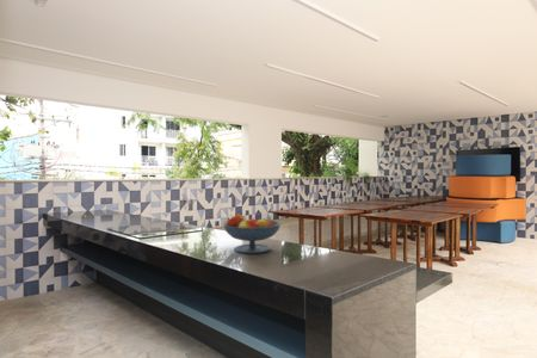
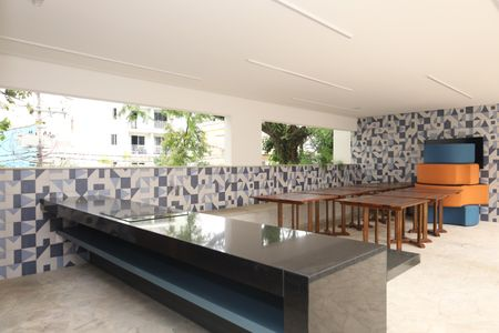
- fruit bowl (252, 232)
